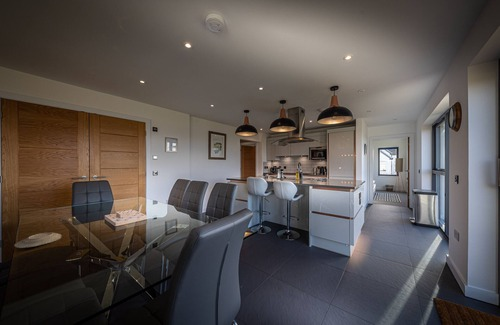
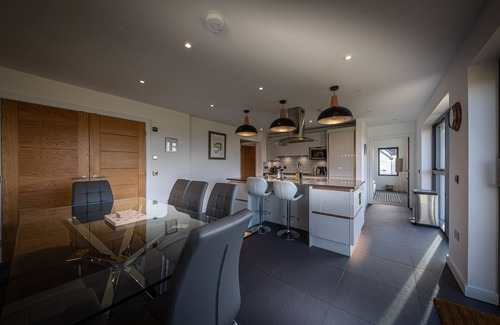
- plate (40, 237)
